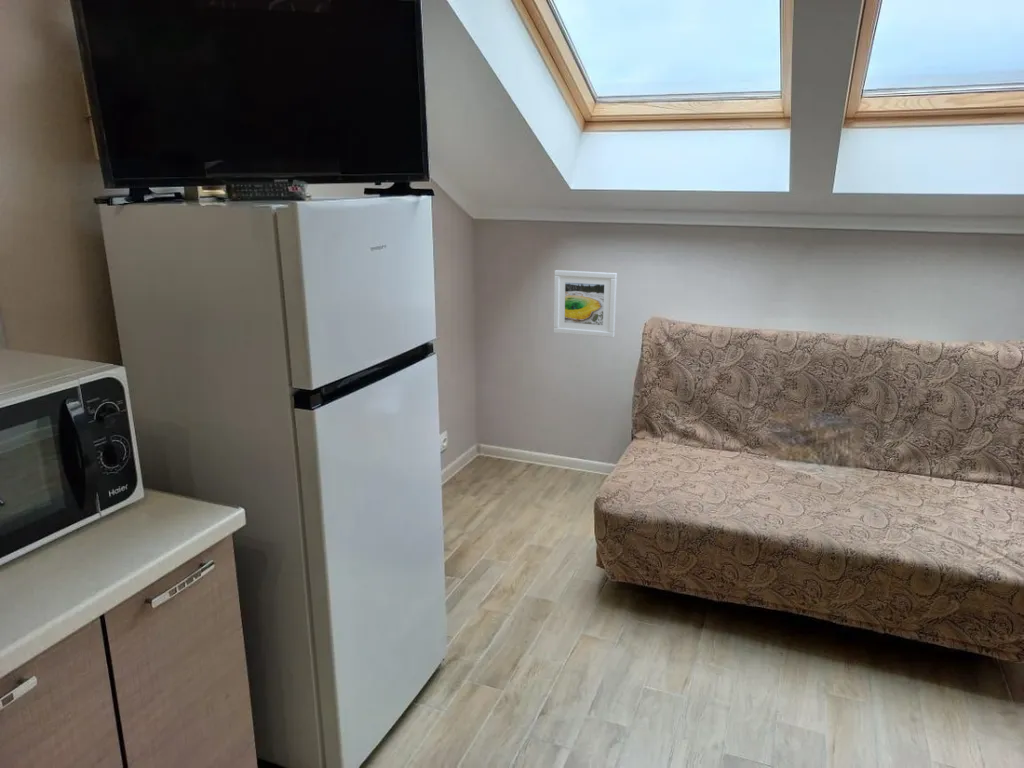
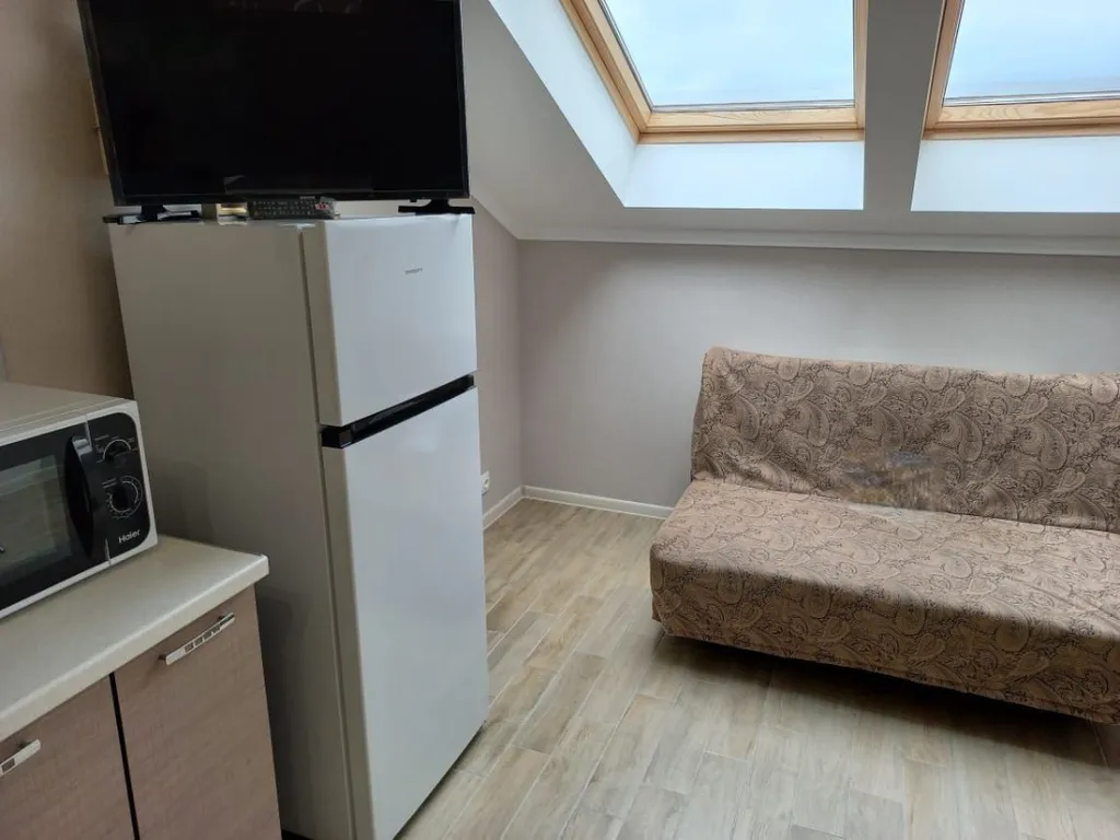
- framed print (584, 303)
